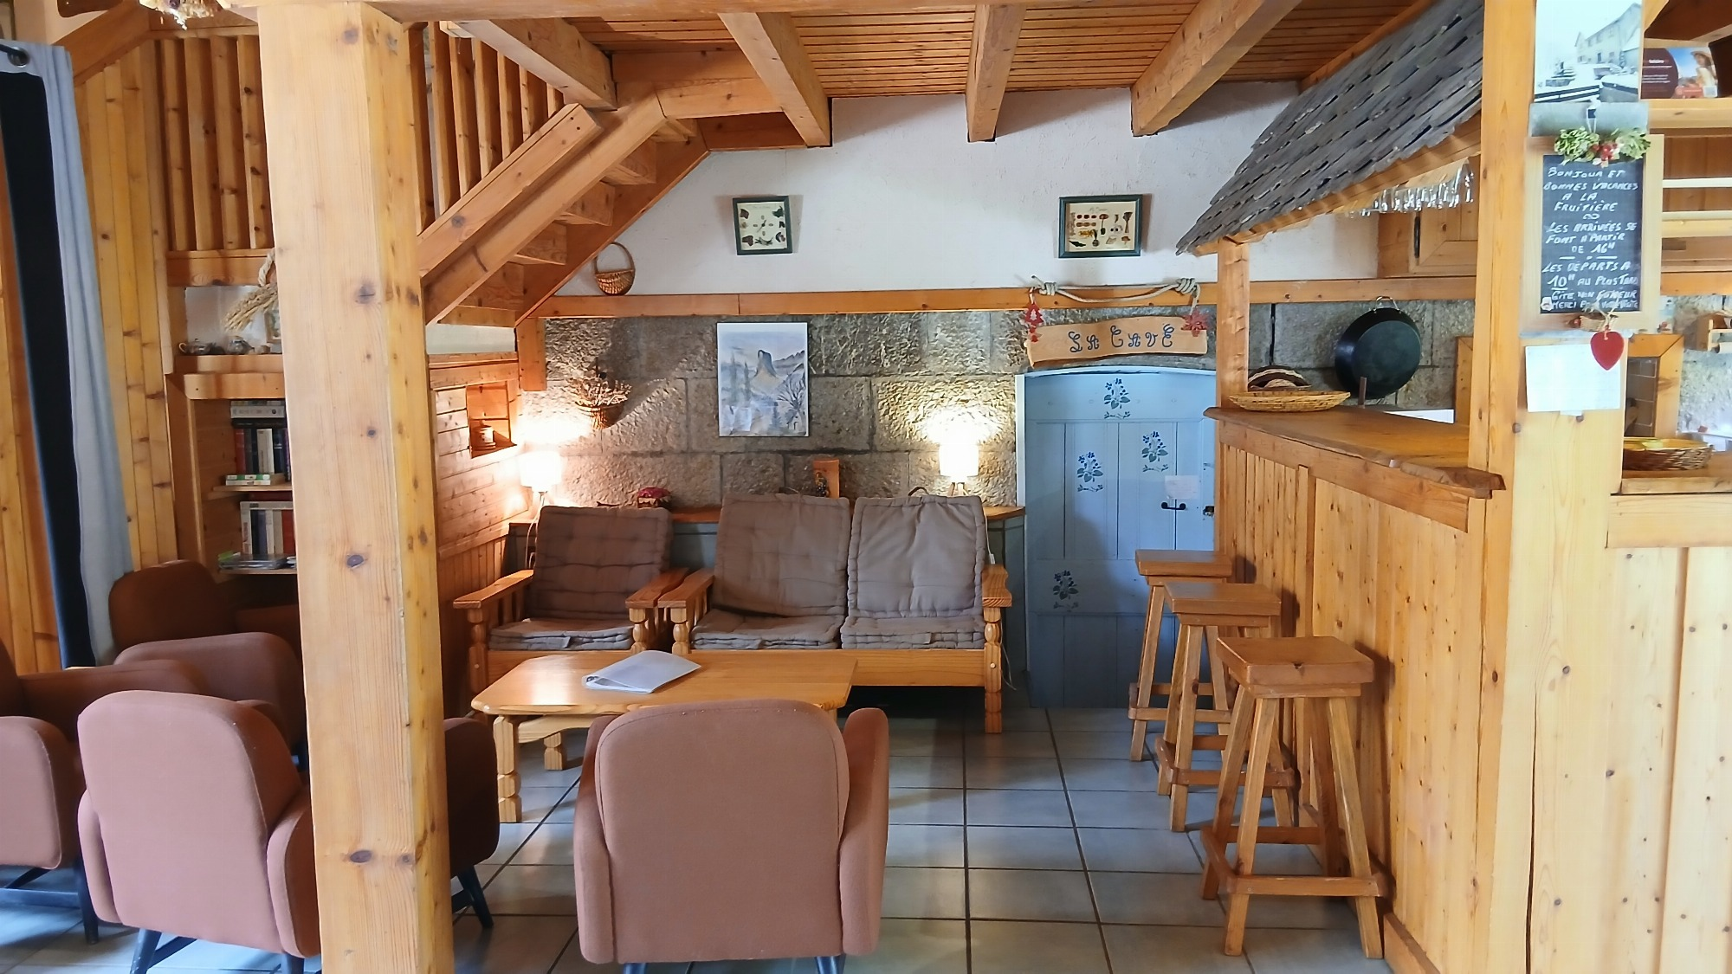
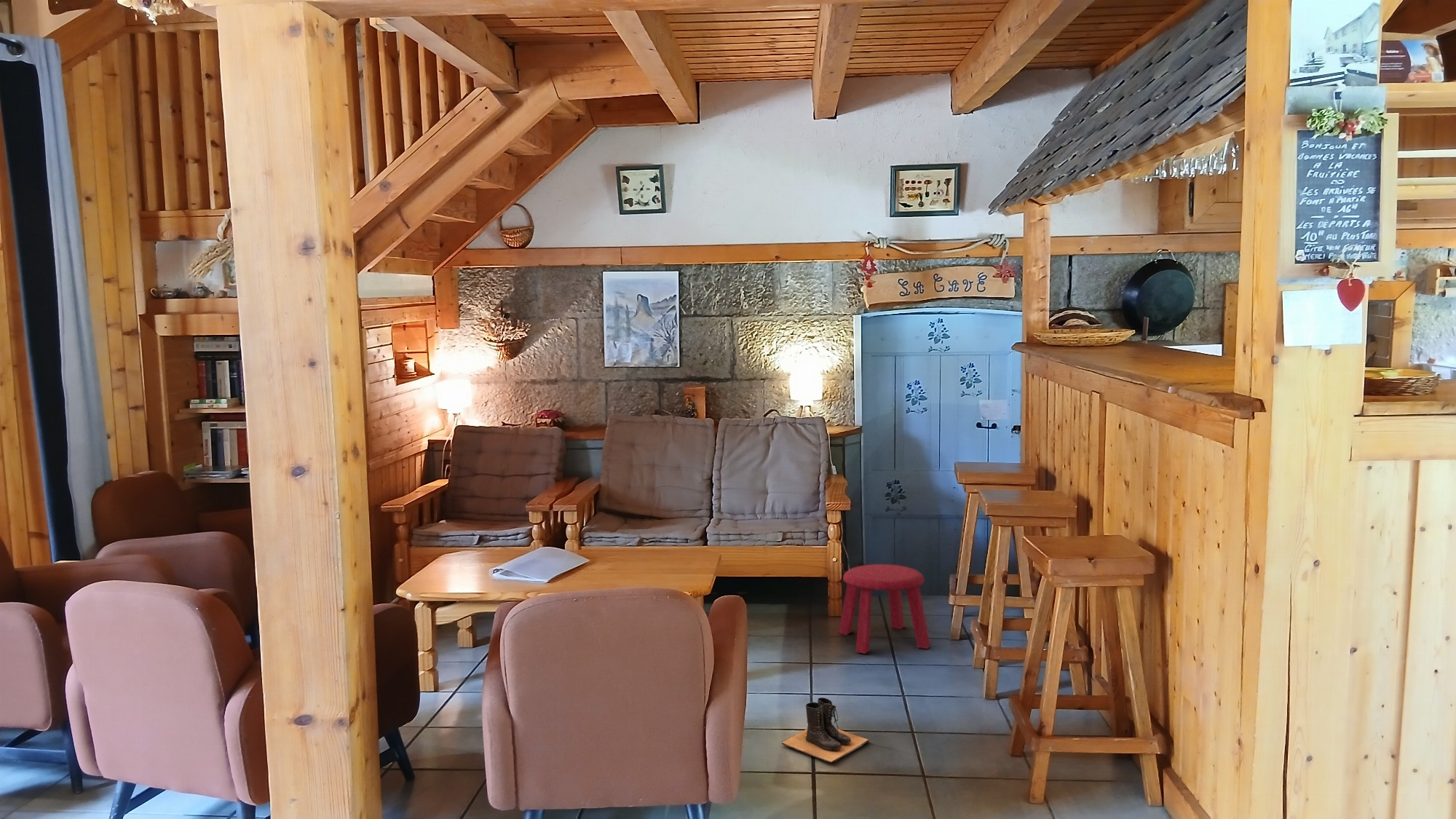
+ stool (889, 603)
+ boots (825, 724)
